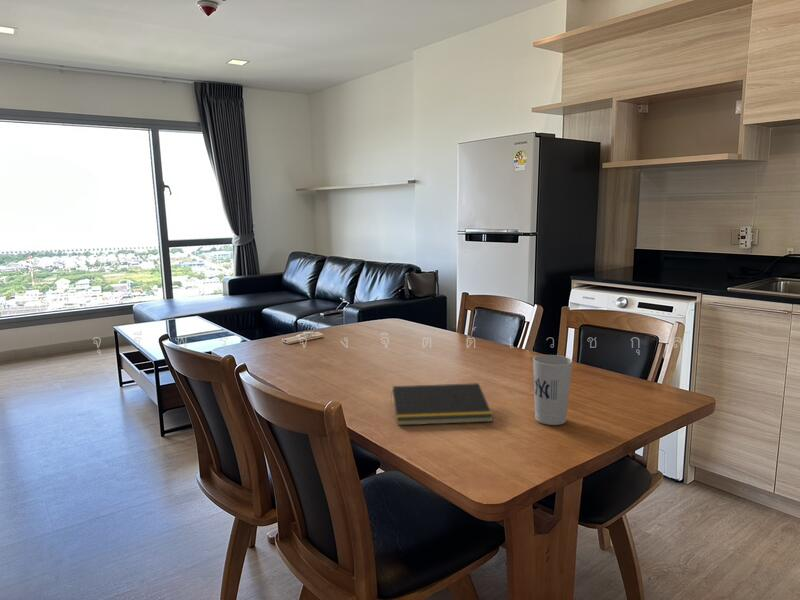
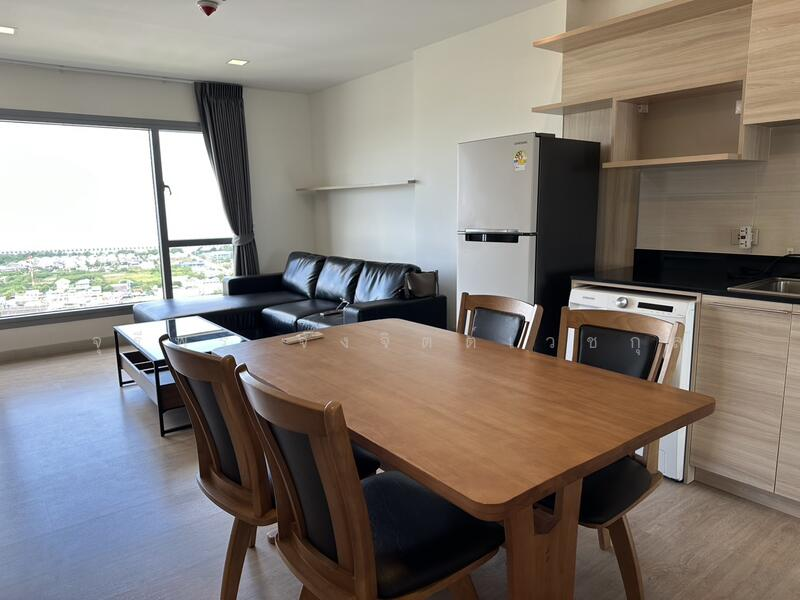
- cup (551, 389)
- notepad (440, 403)
